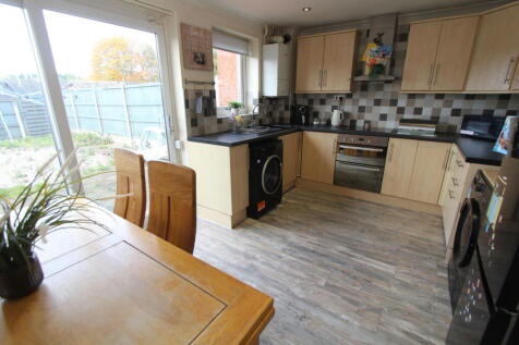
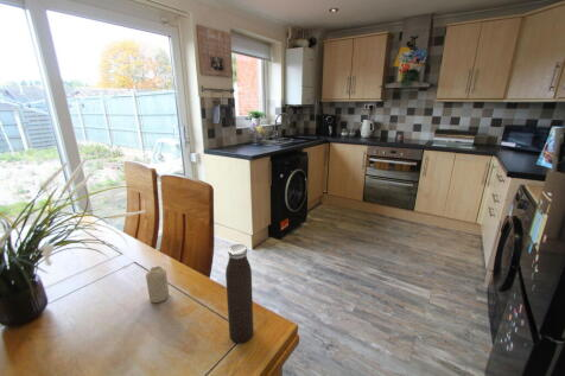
+ candle (157, 282)
+ water bottle (239, 293)
